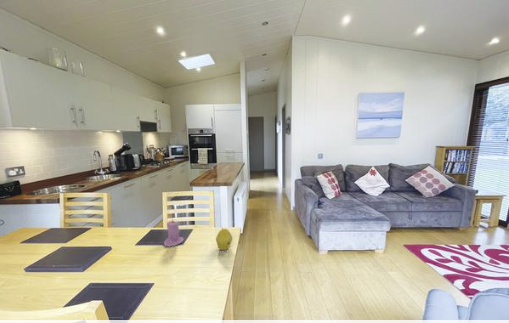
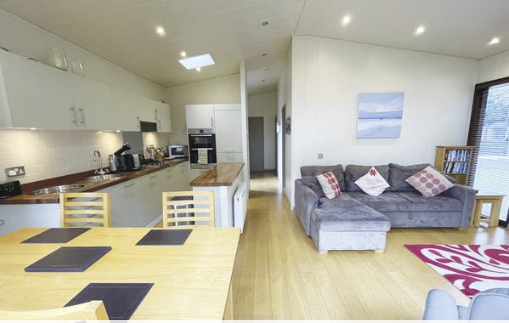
- fruit (224, 238)
- candle (172, 230)
